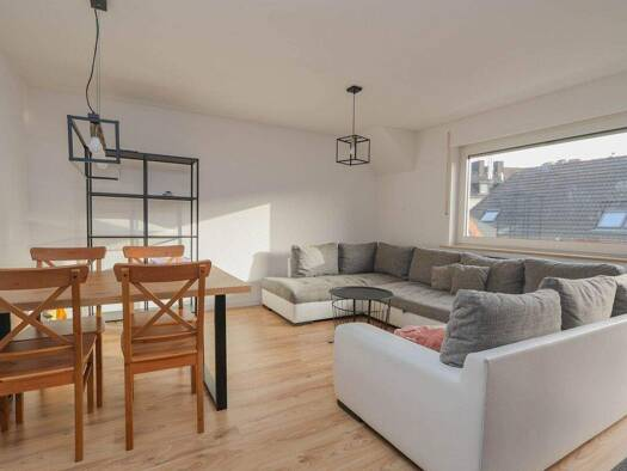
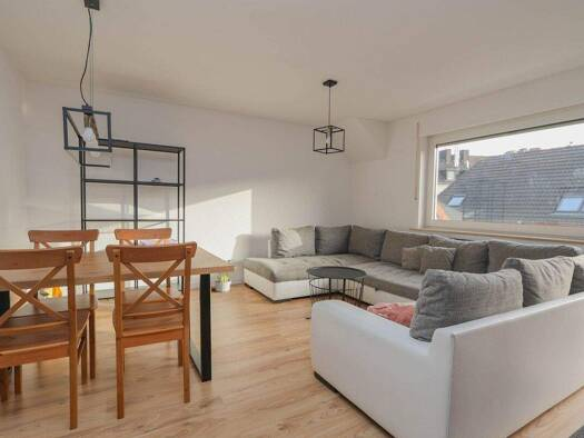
+ potted plant (222, 275)
